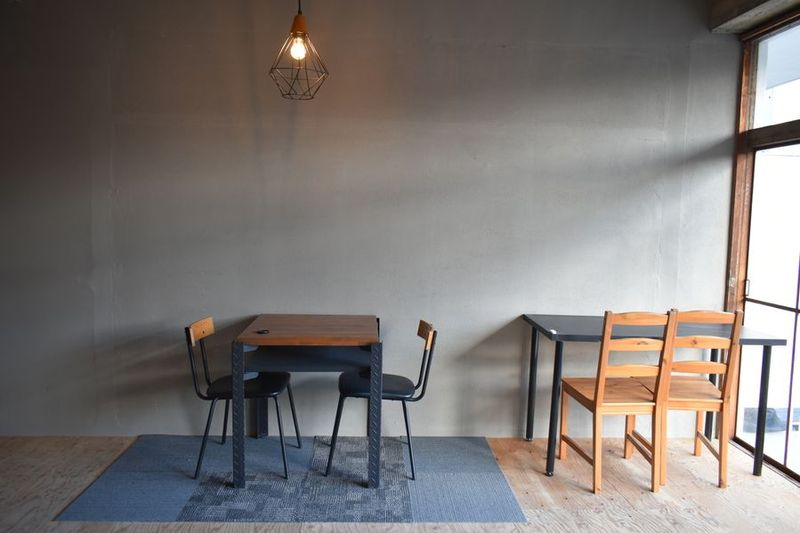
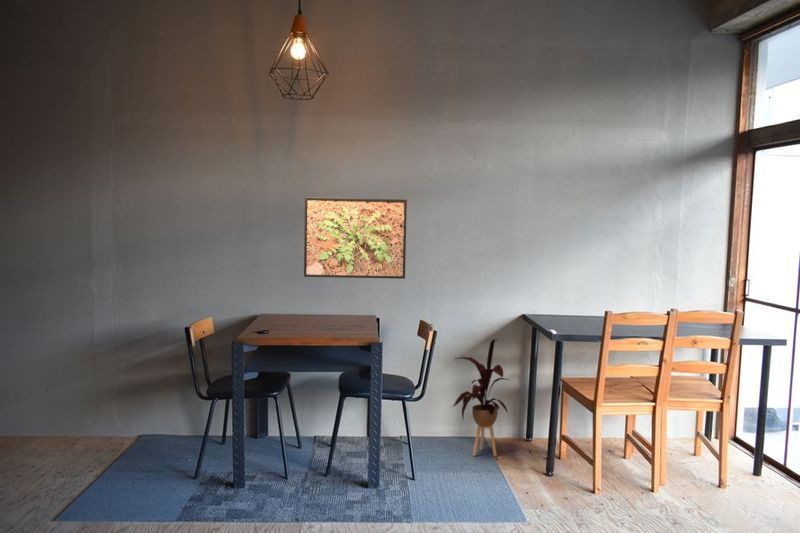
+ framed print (355, 238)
+ house plant (479, 396)
